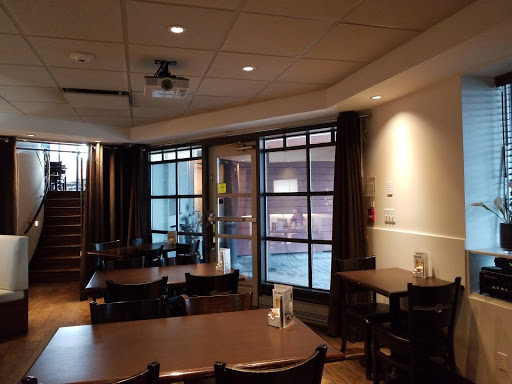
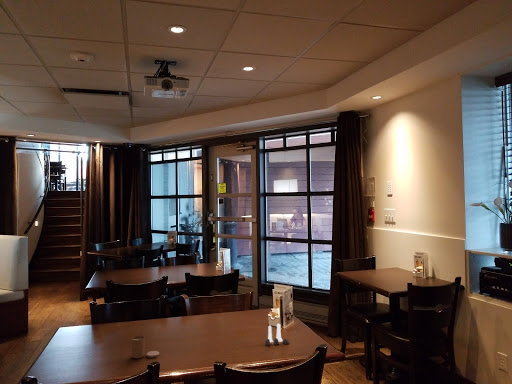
+ candle (143, 346)
+ salt and pepper shaker set (277, 333)
